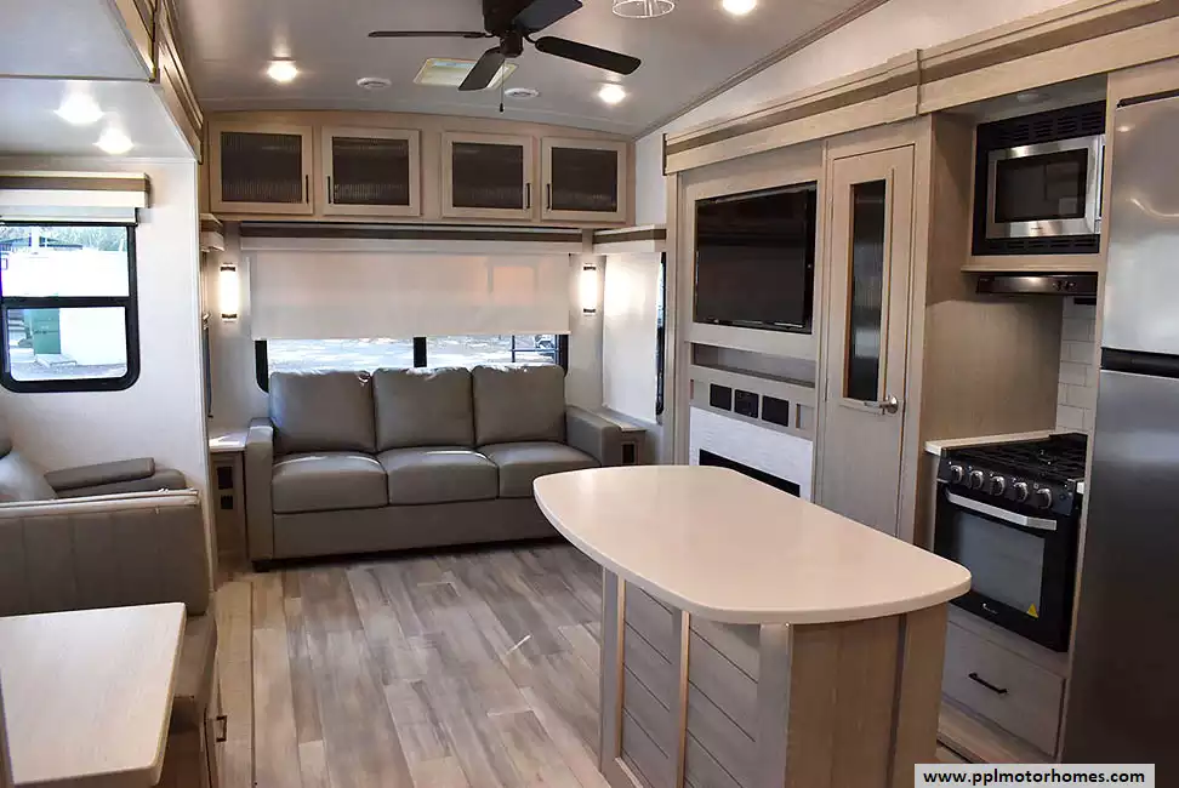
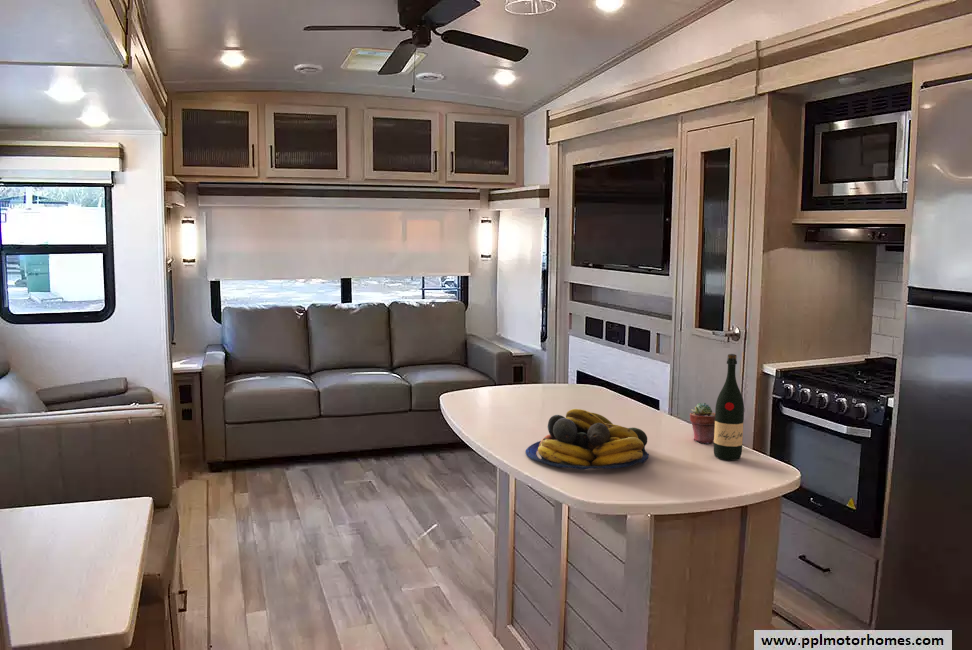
+ fruit bowl (587, 433)
+ wine bottle (729, 405)
+ potted succulent (704, 421)
